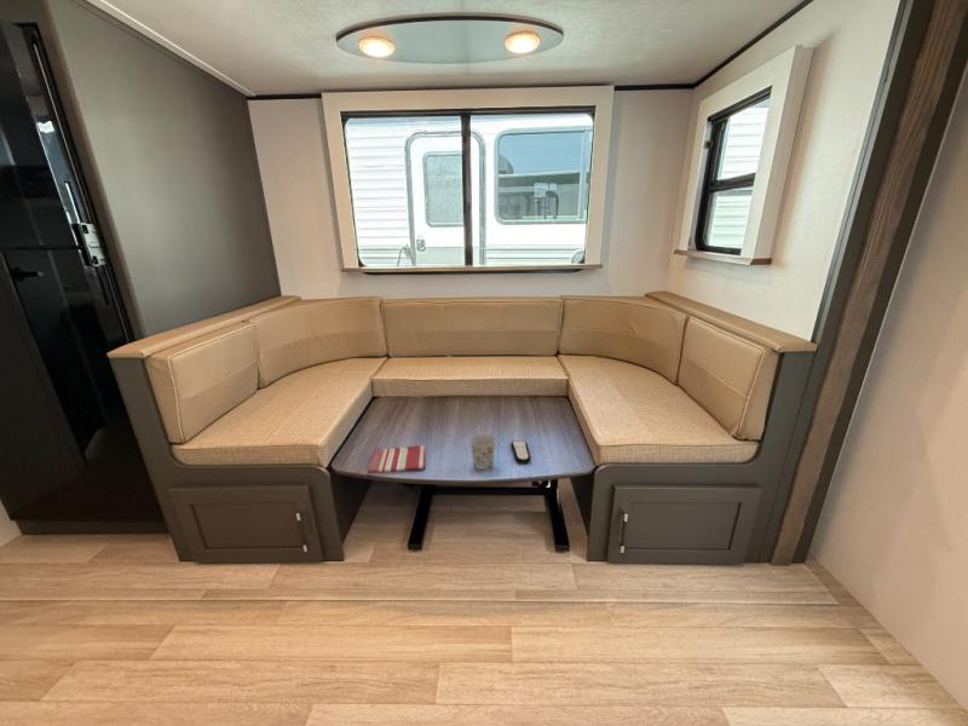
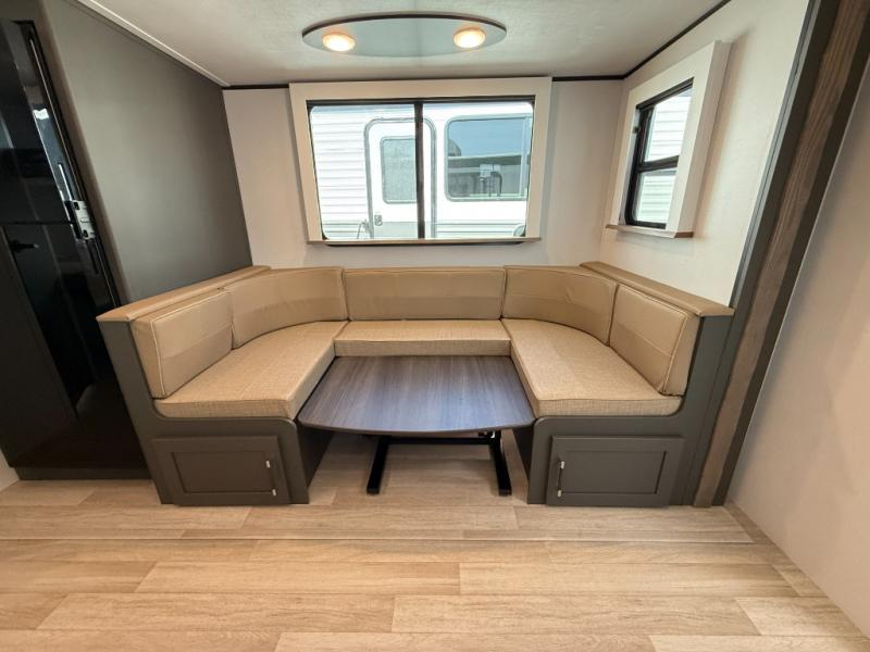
- dish towel (398, 459)
- cup (483, 451)
- remote control (520, 450)
